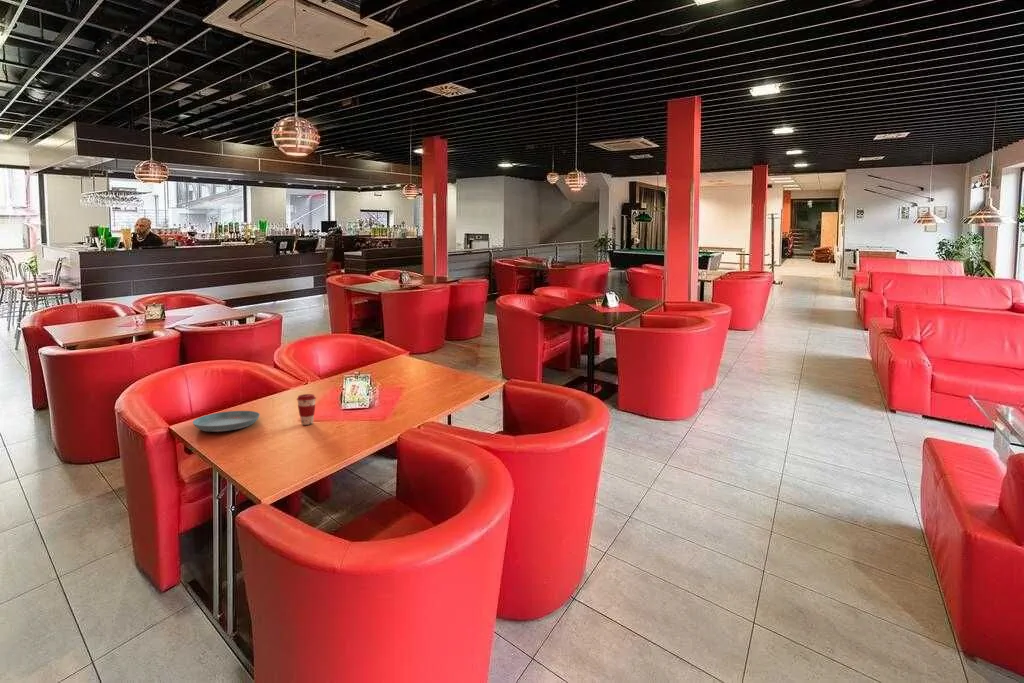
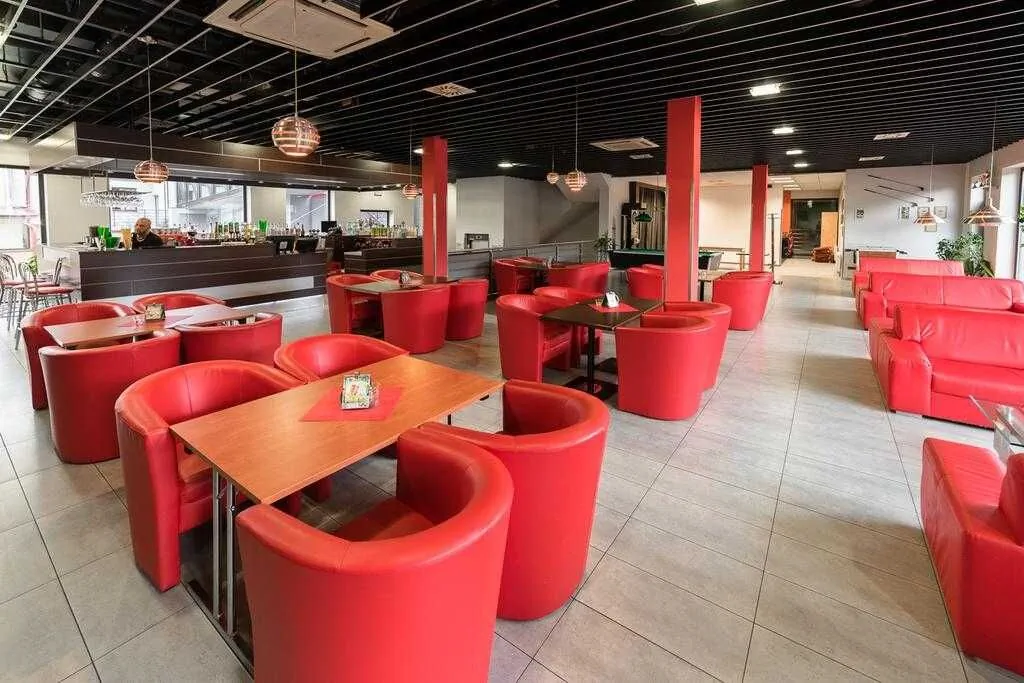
- coffee cup (306, 409)
- saucer (227, 421)
